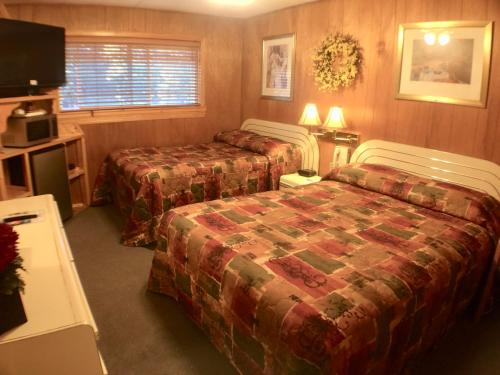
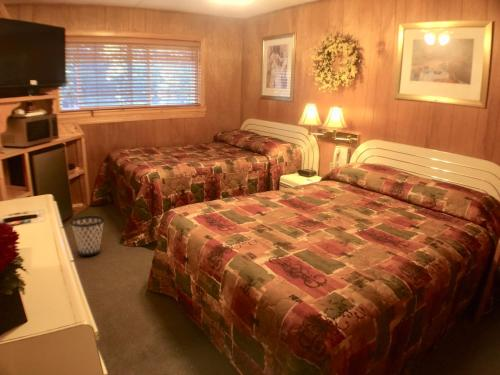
+ wastebasket (89, 235)
